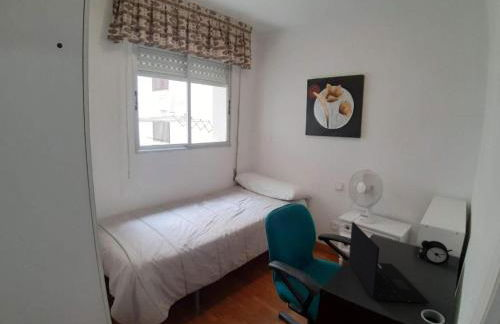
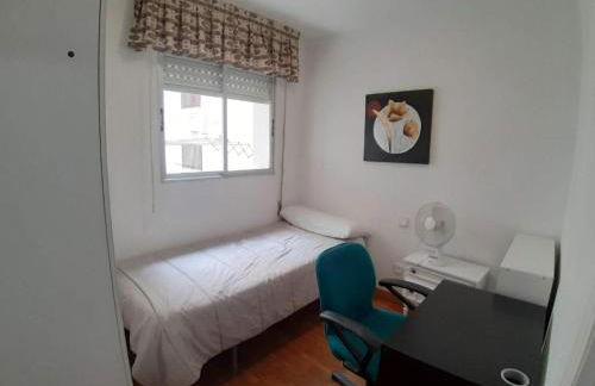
- alarm clock (434, 252)
- laptop (385, 263)
